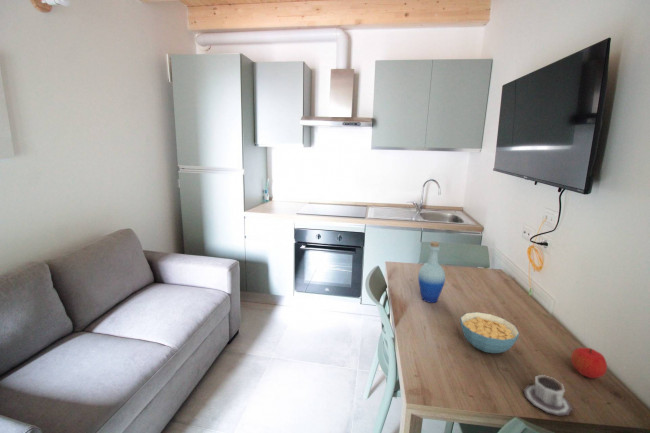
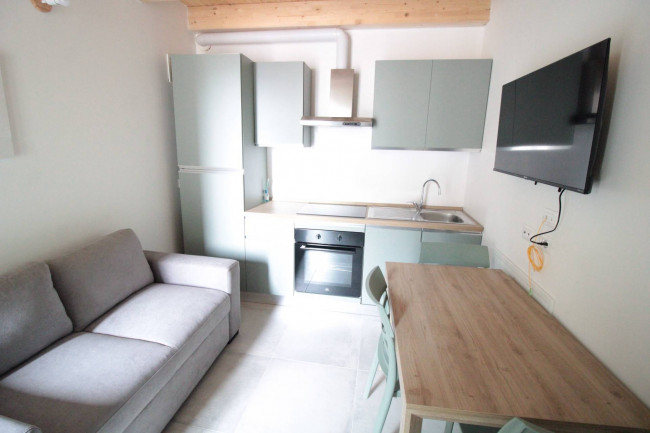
- cup (548, 392)
- fruit (588, 361)
- bottle (432, 271)
- cereal bowl (487, 336)
